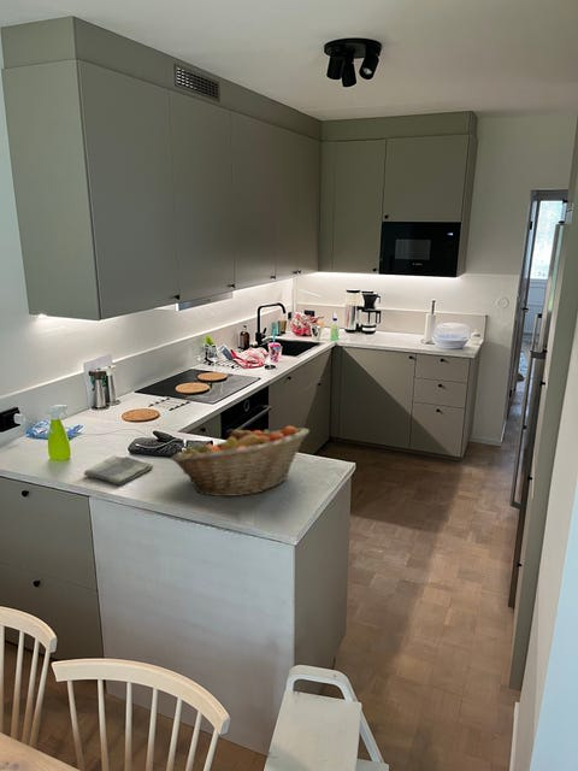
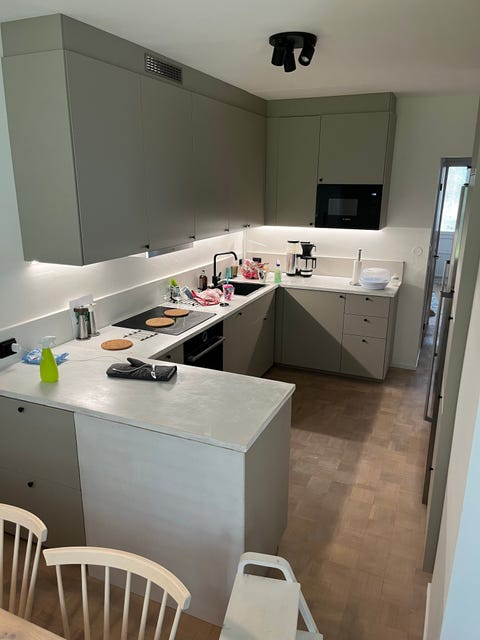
- dish towel (119, 467)
- fruit basket (242, 454)
